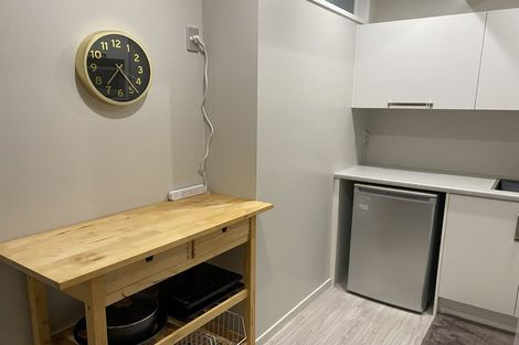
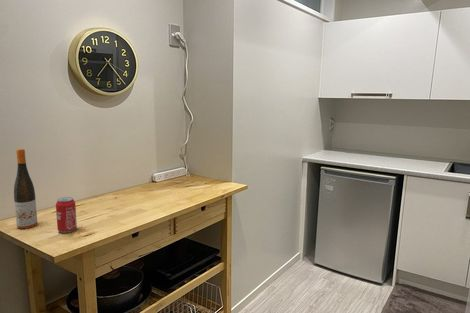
+ beverage can (66, 214)
+ wine bottle (24, 188)
